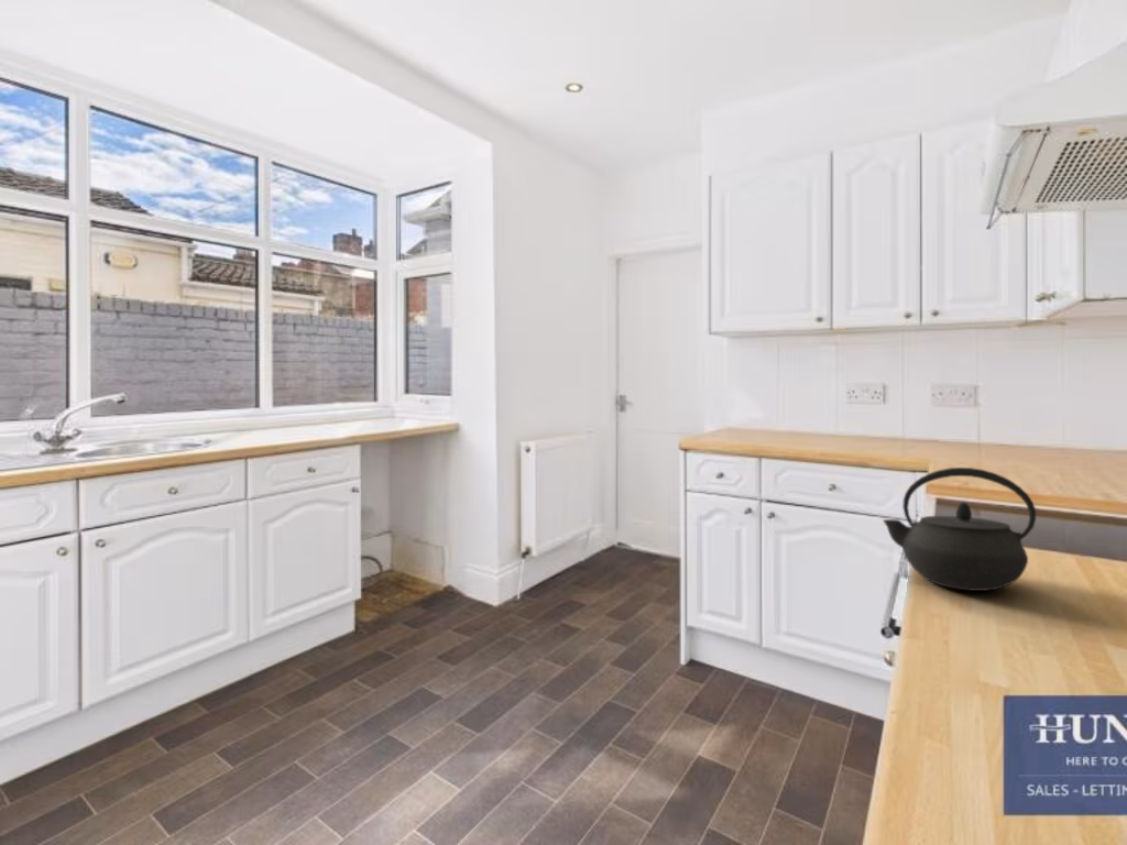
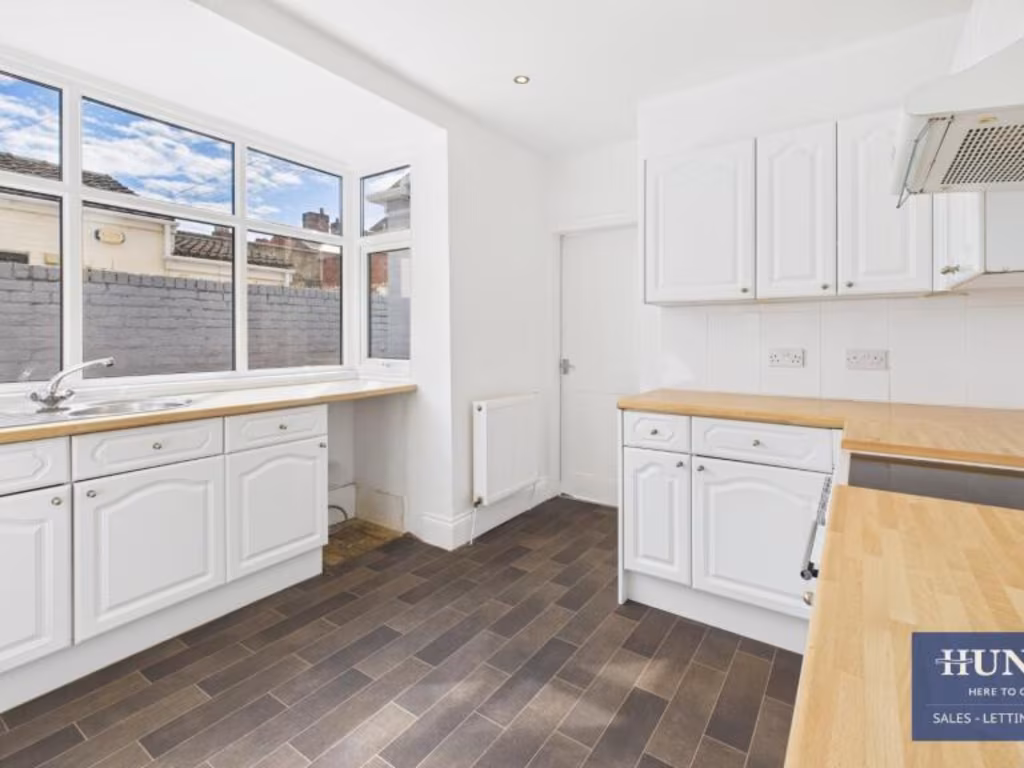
- kettle (953, 524)
